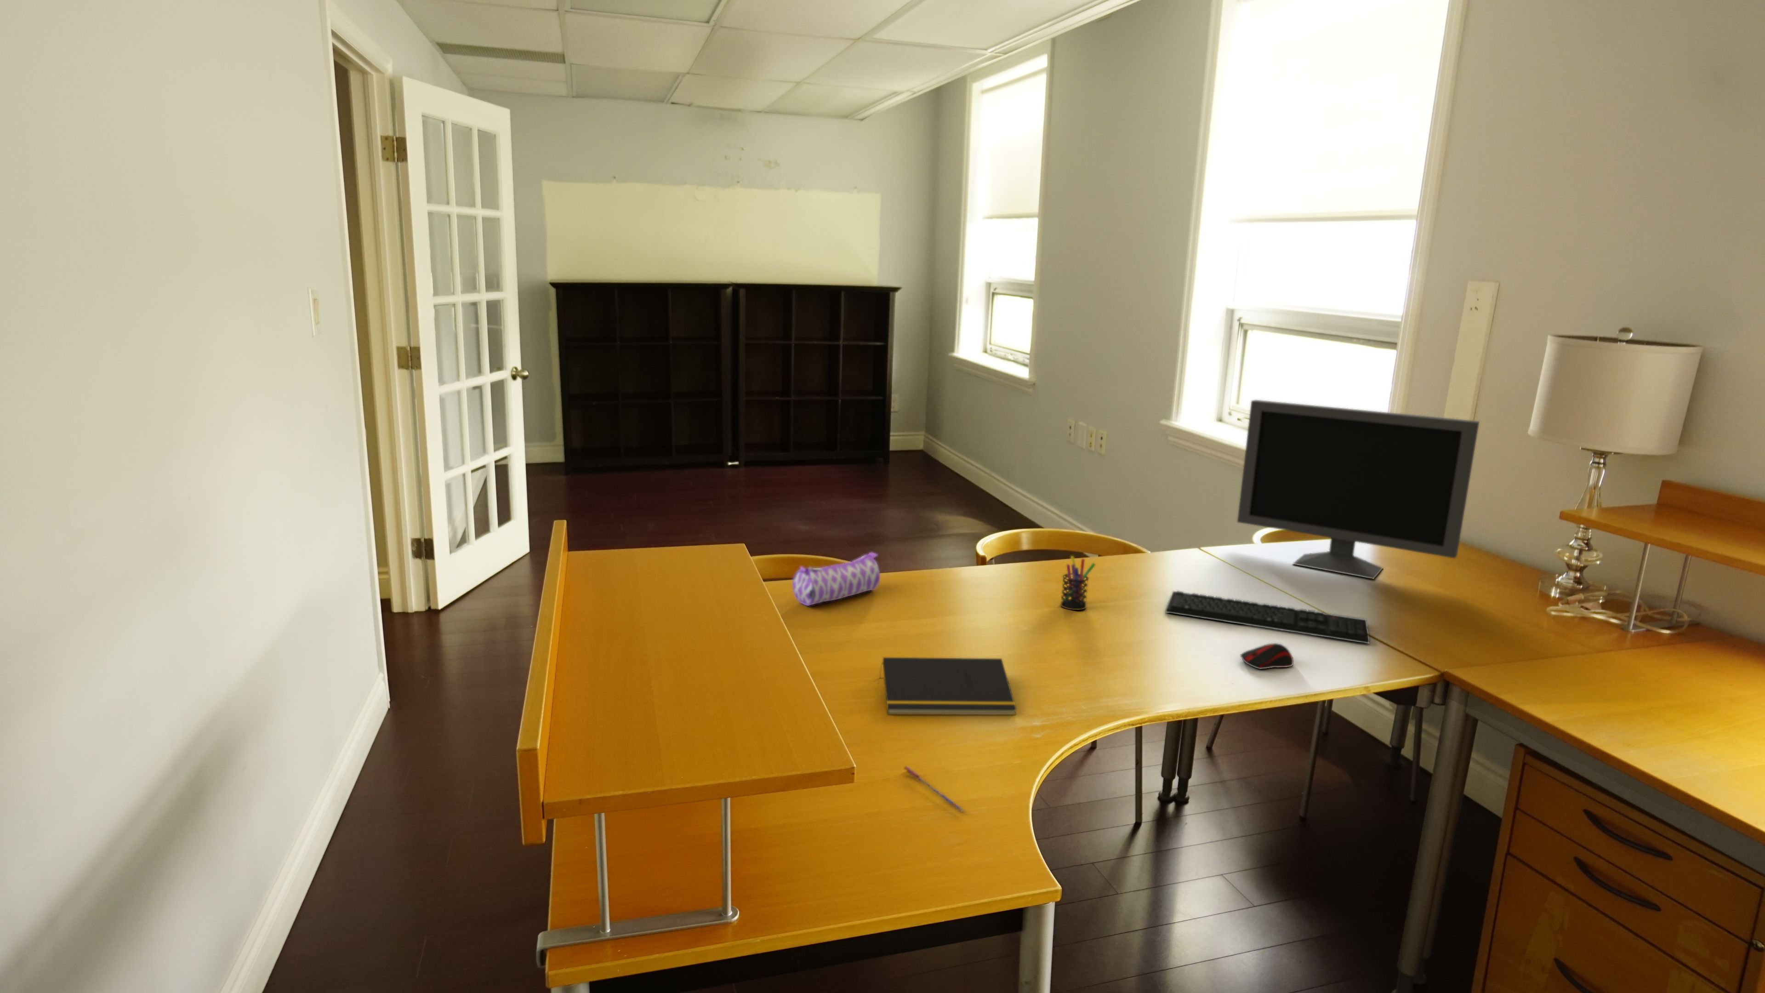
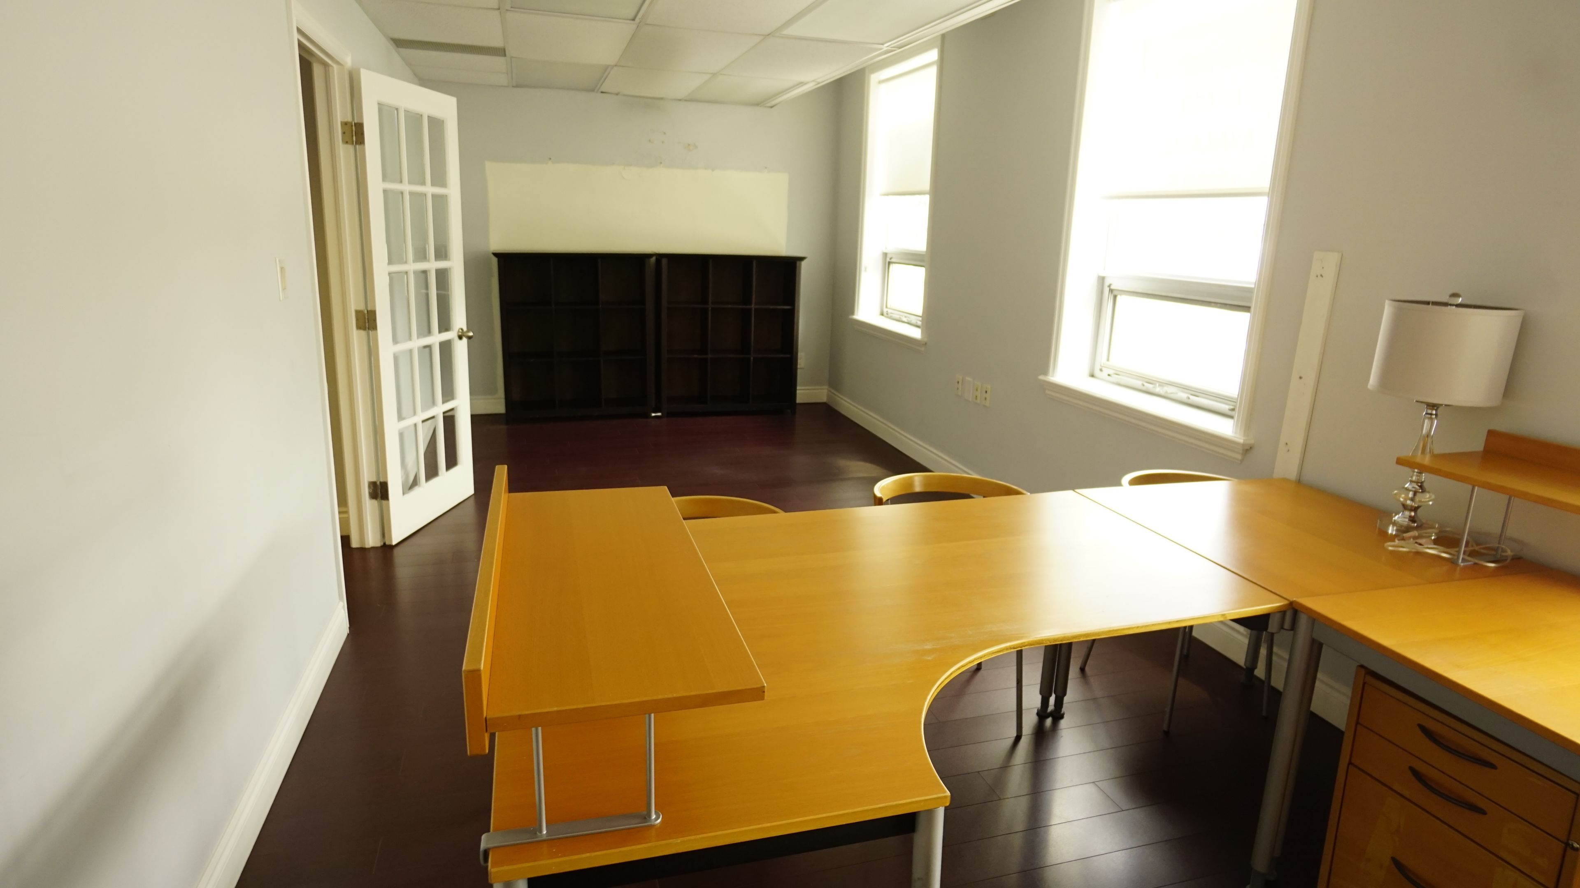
- pen (933, 788)
- computer mouse (1268, 654)
- keyboard (1264, 614)
- monitor (1348, 489)
- pen holder (1079, 581)
- notepad (947, 685)
- pencil case (836, 578)
